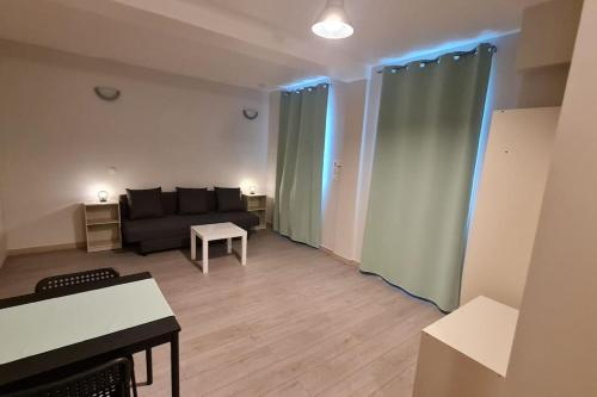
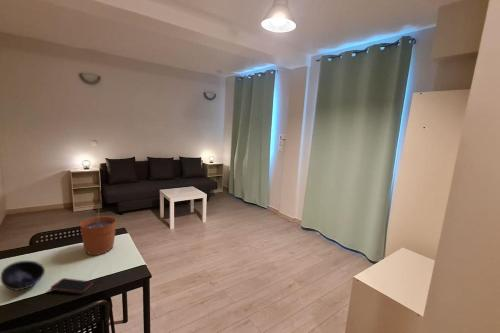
+ plant pot (99, 228)
+ smartphone (72, 285)
+ bowl (23, 276)
